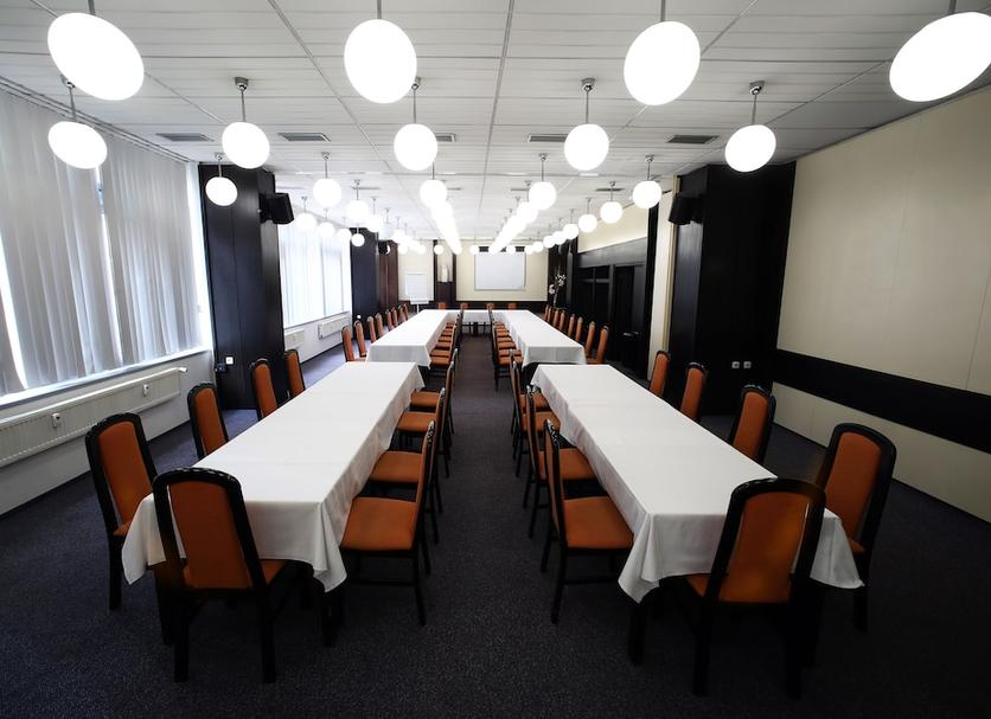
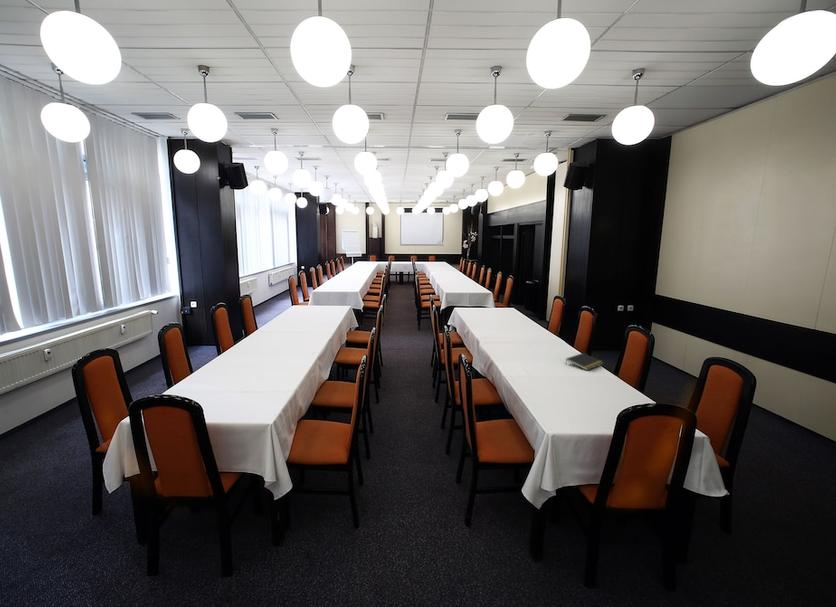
+ notepad (584, 361)
